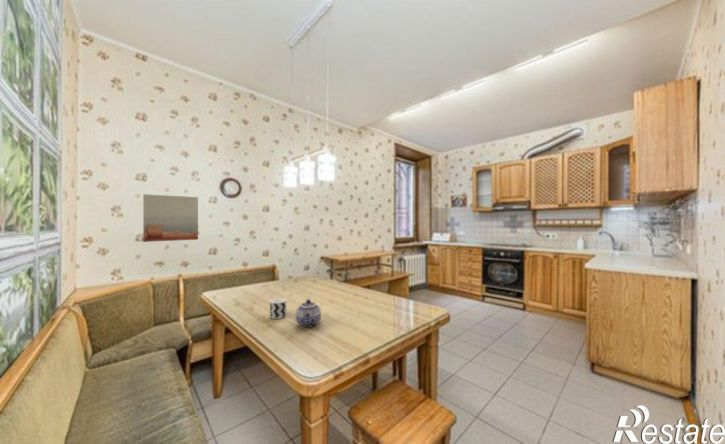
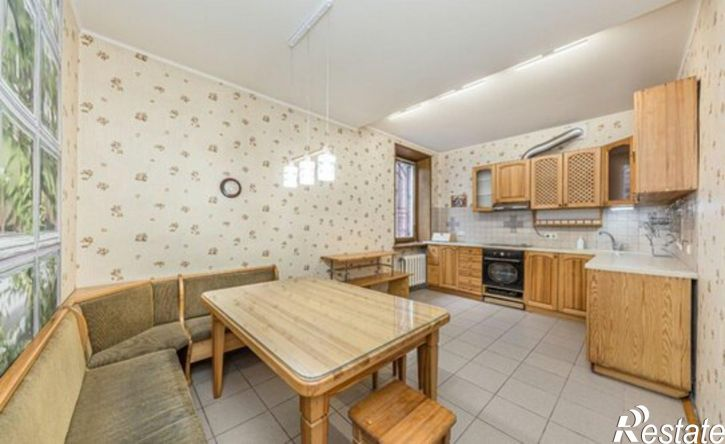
- cup (279, 307)
- wall art (172, 218)
- teapot (308, 311)
